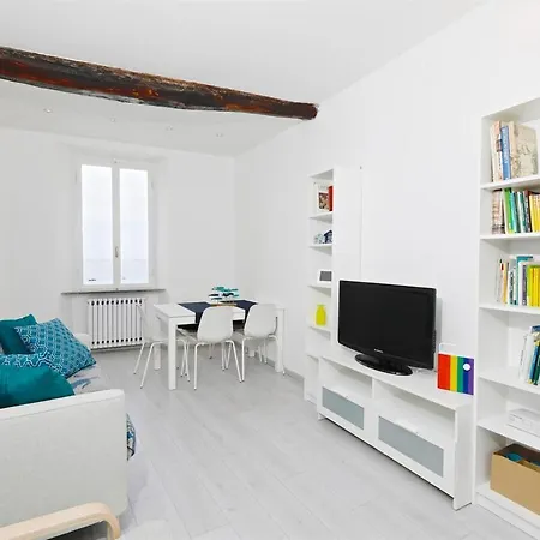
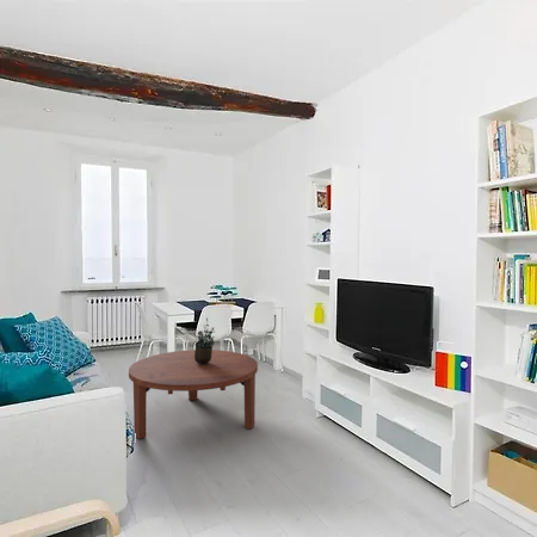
+ potted plant (204, 341)
+ coffee table (195, 391)
